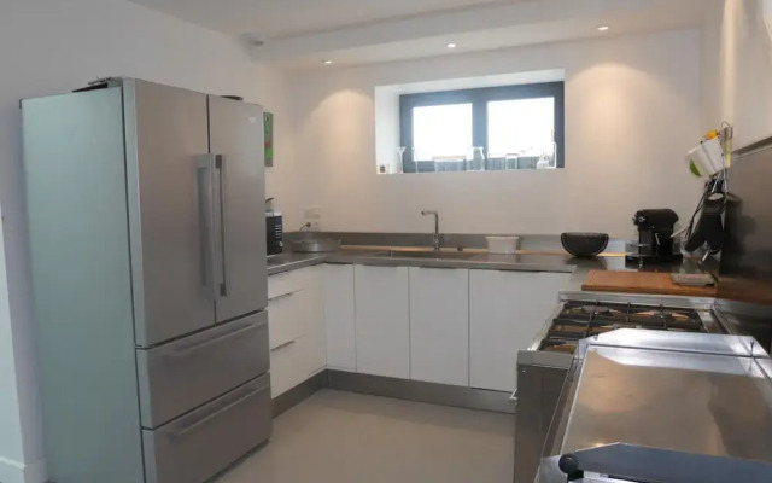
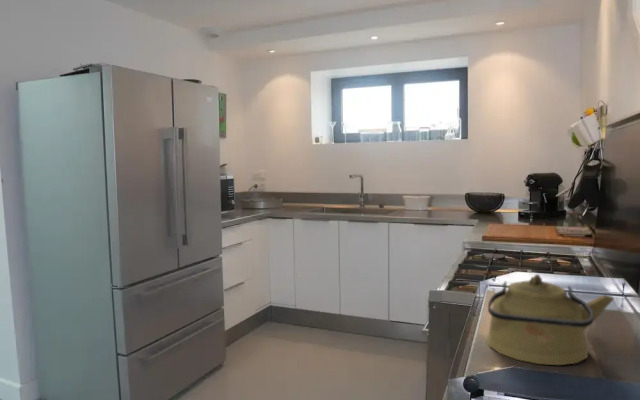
+ kettle (547, 311)
